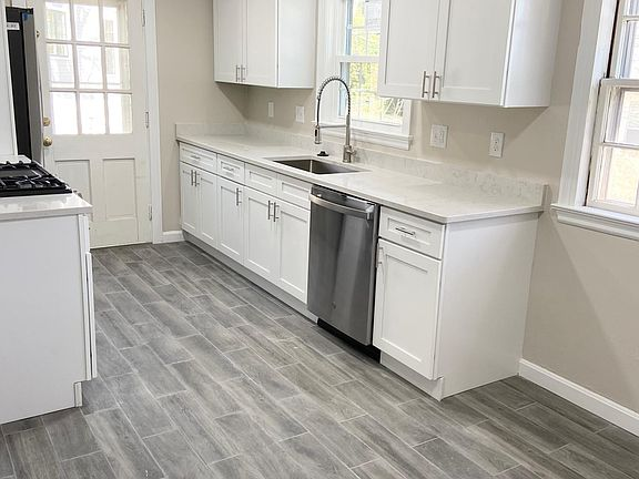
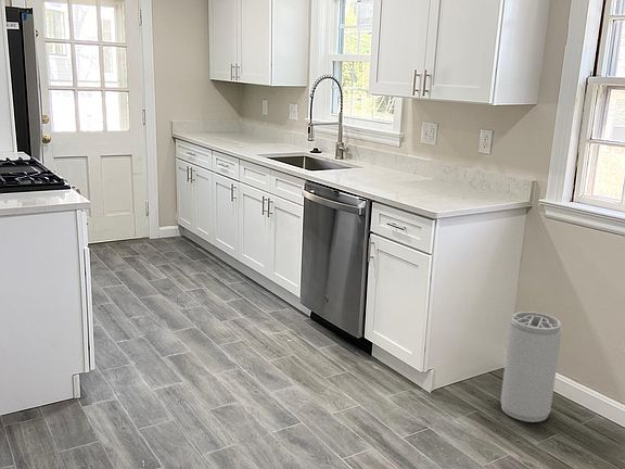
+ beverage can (530, 366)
